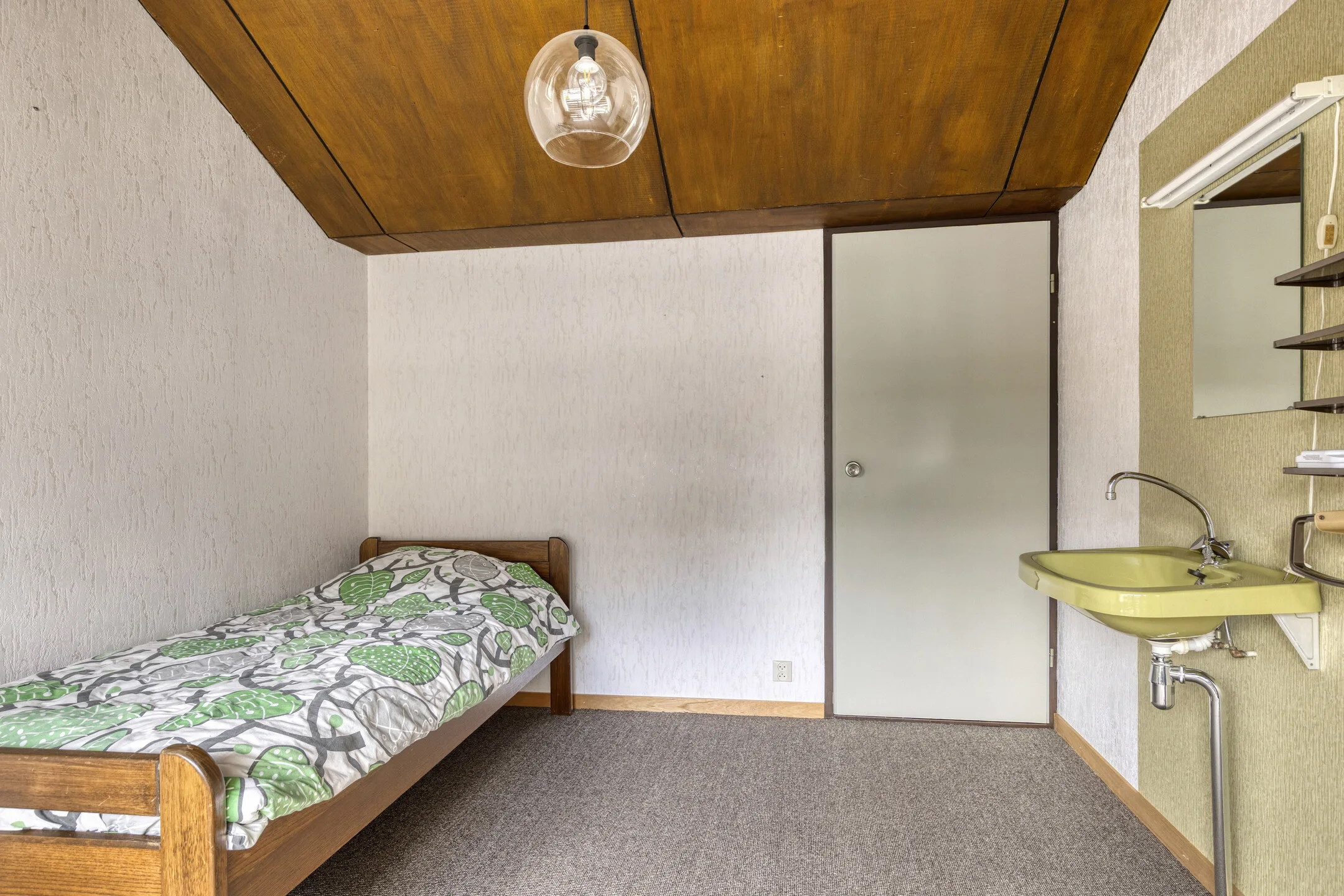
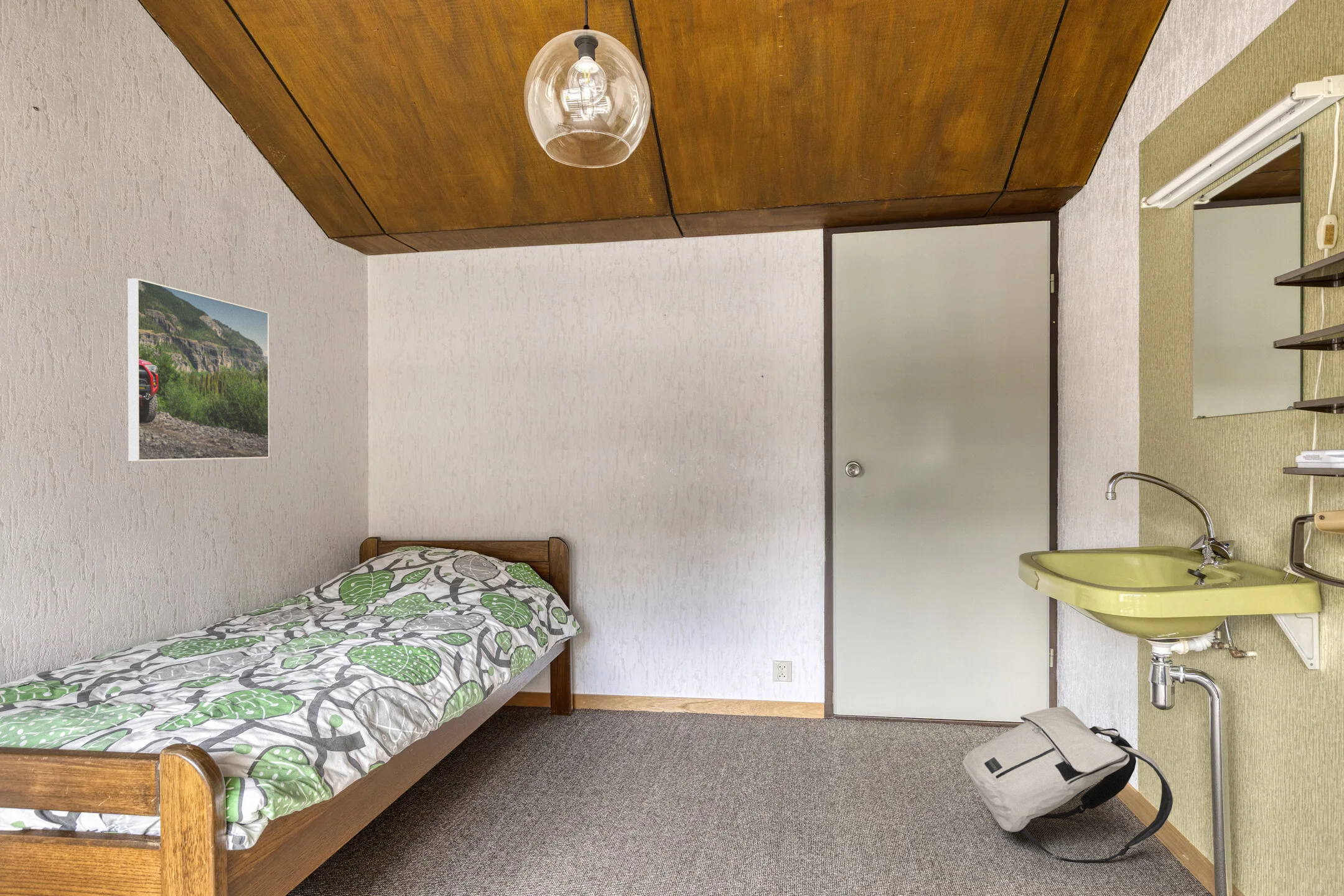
+ backpack (1058, 777)
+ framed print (206, 378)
